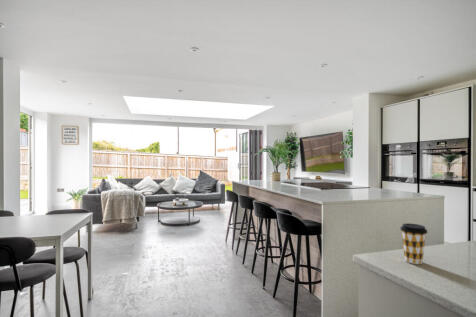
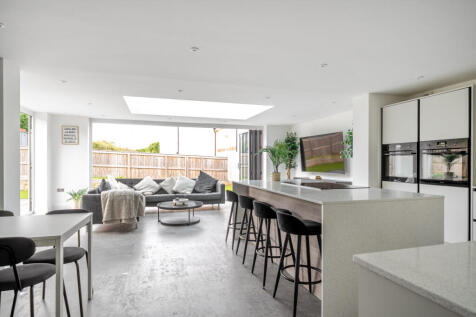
- coffee cup (413, 243)
